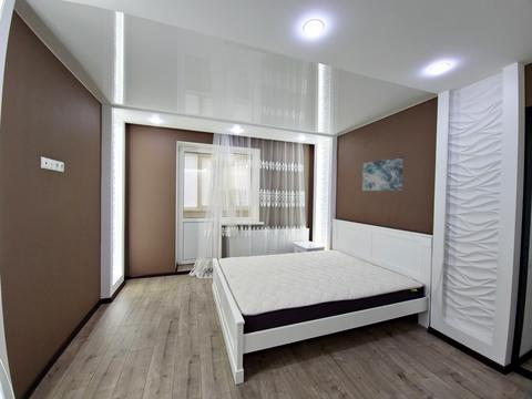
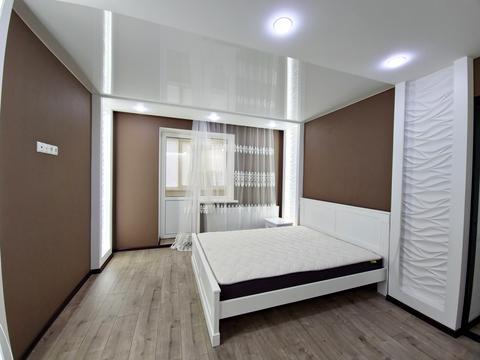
- wall art (380, 175)
